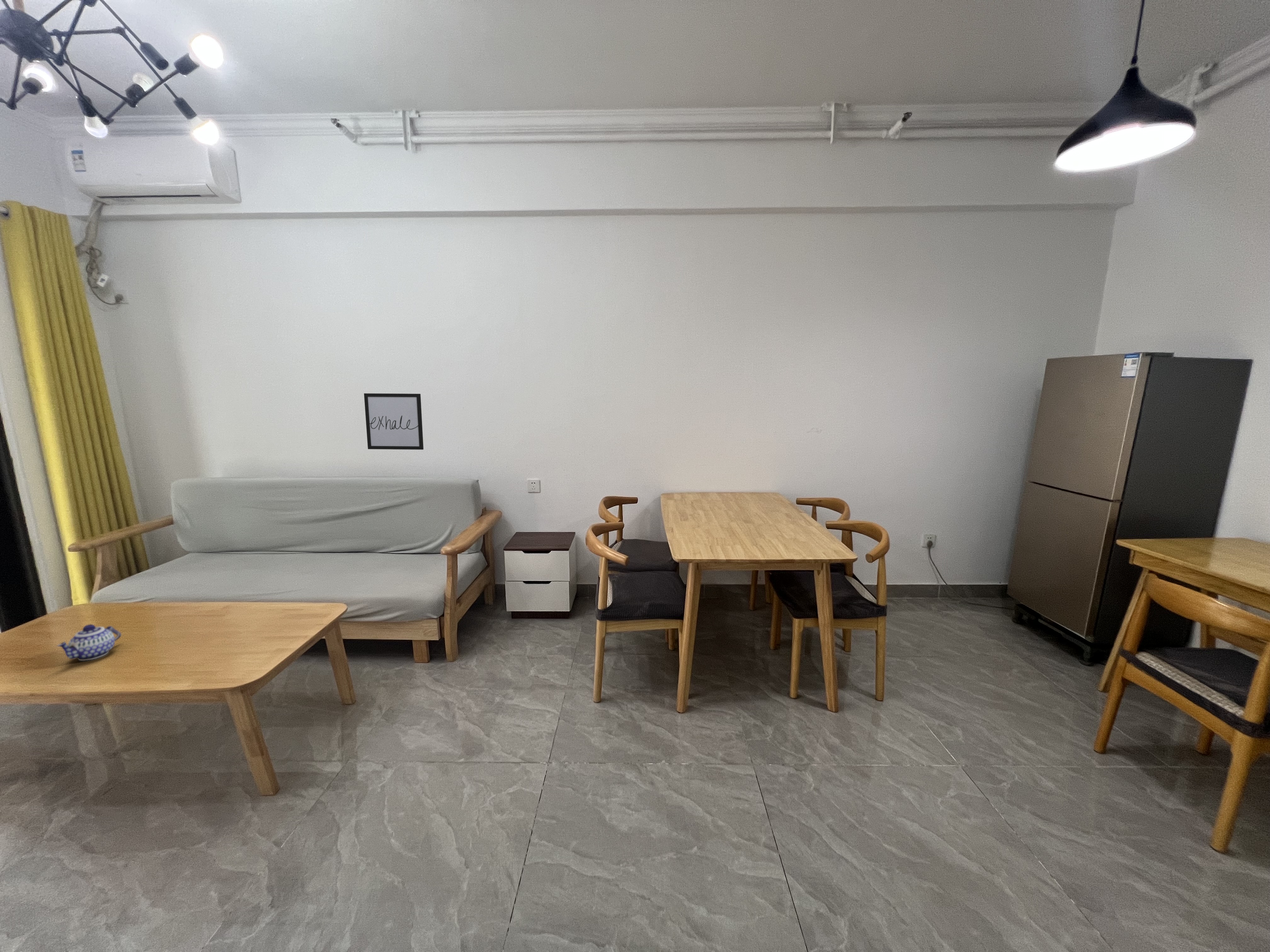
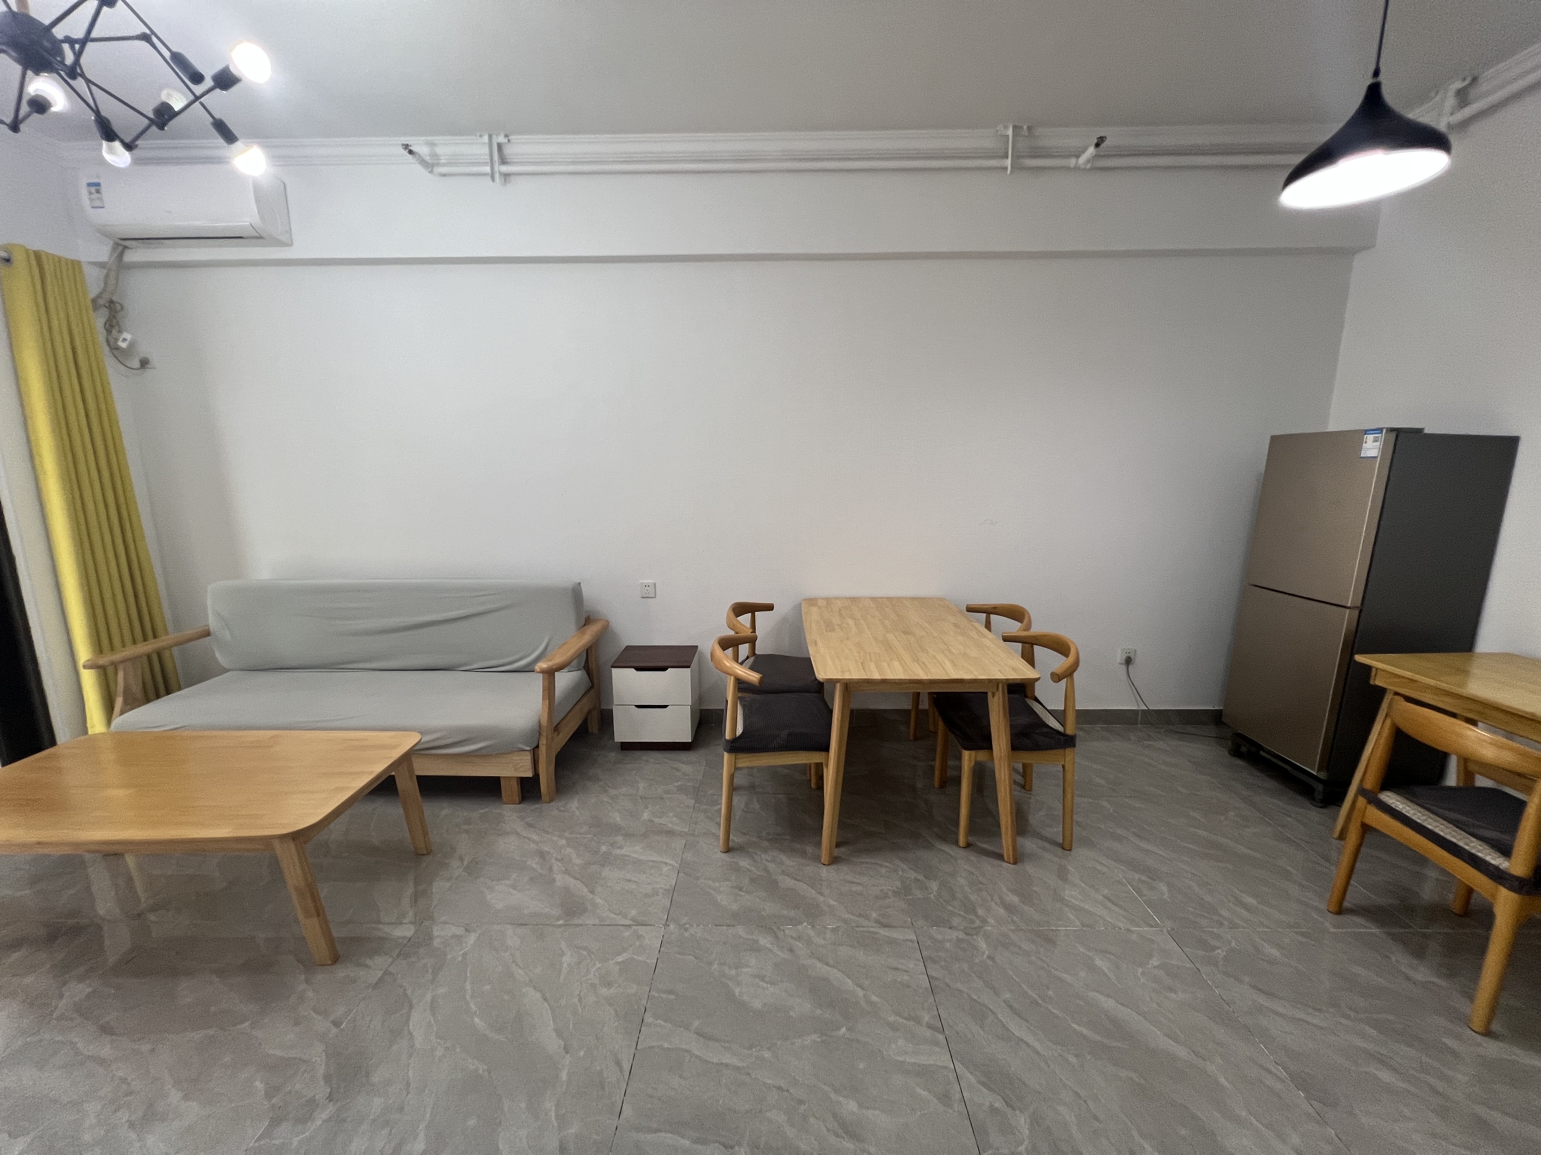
- teapot (90, 641)
- wall art (394, 422)
